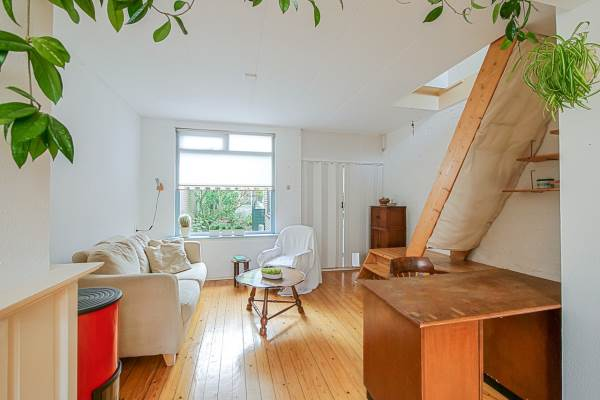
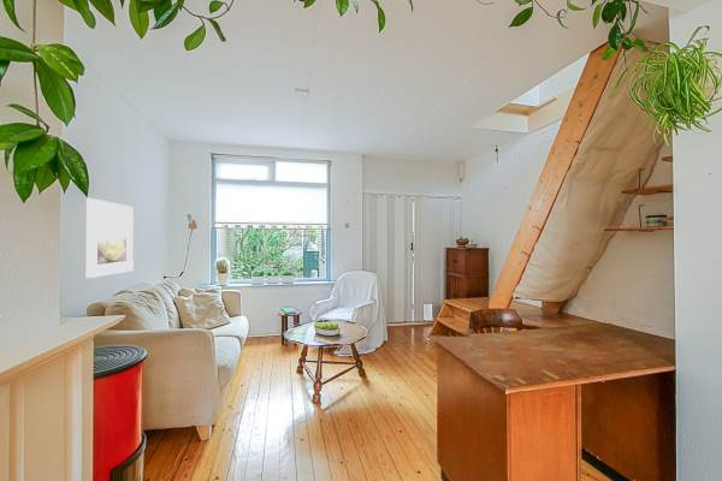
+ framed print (112, 238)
